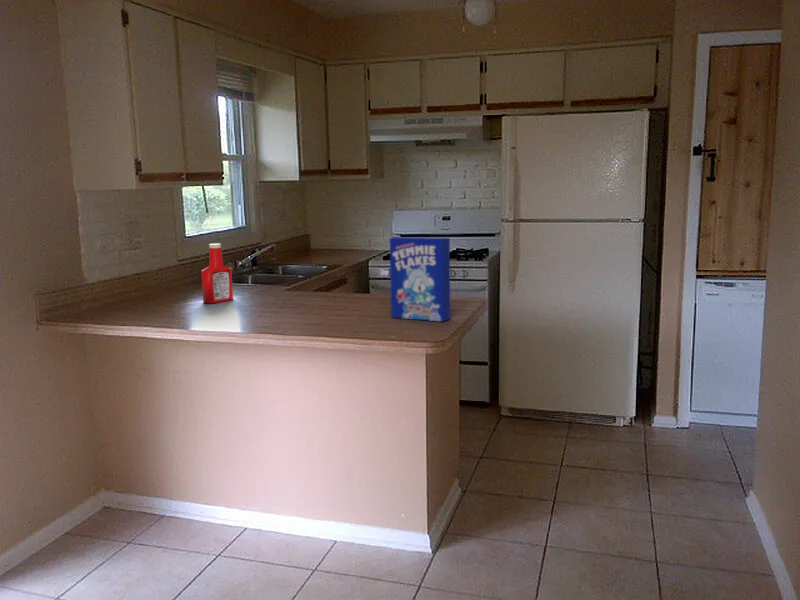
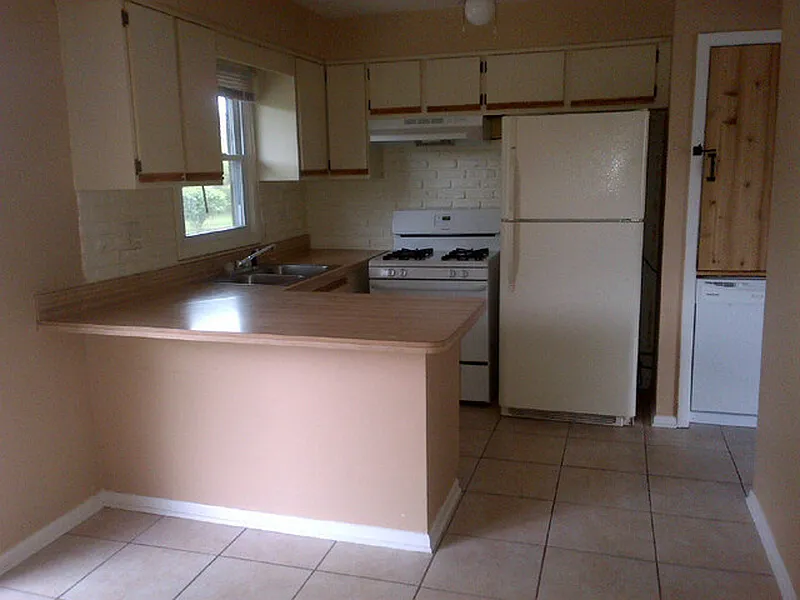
- soap bottle (216, 272)
- cereal box (419, 278)
